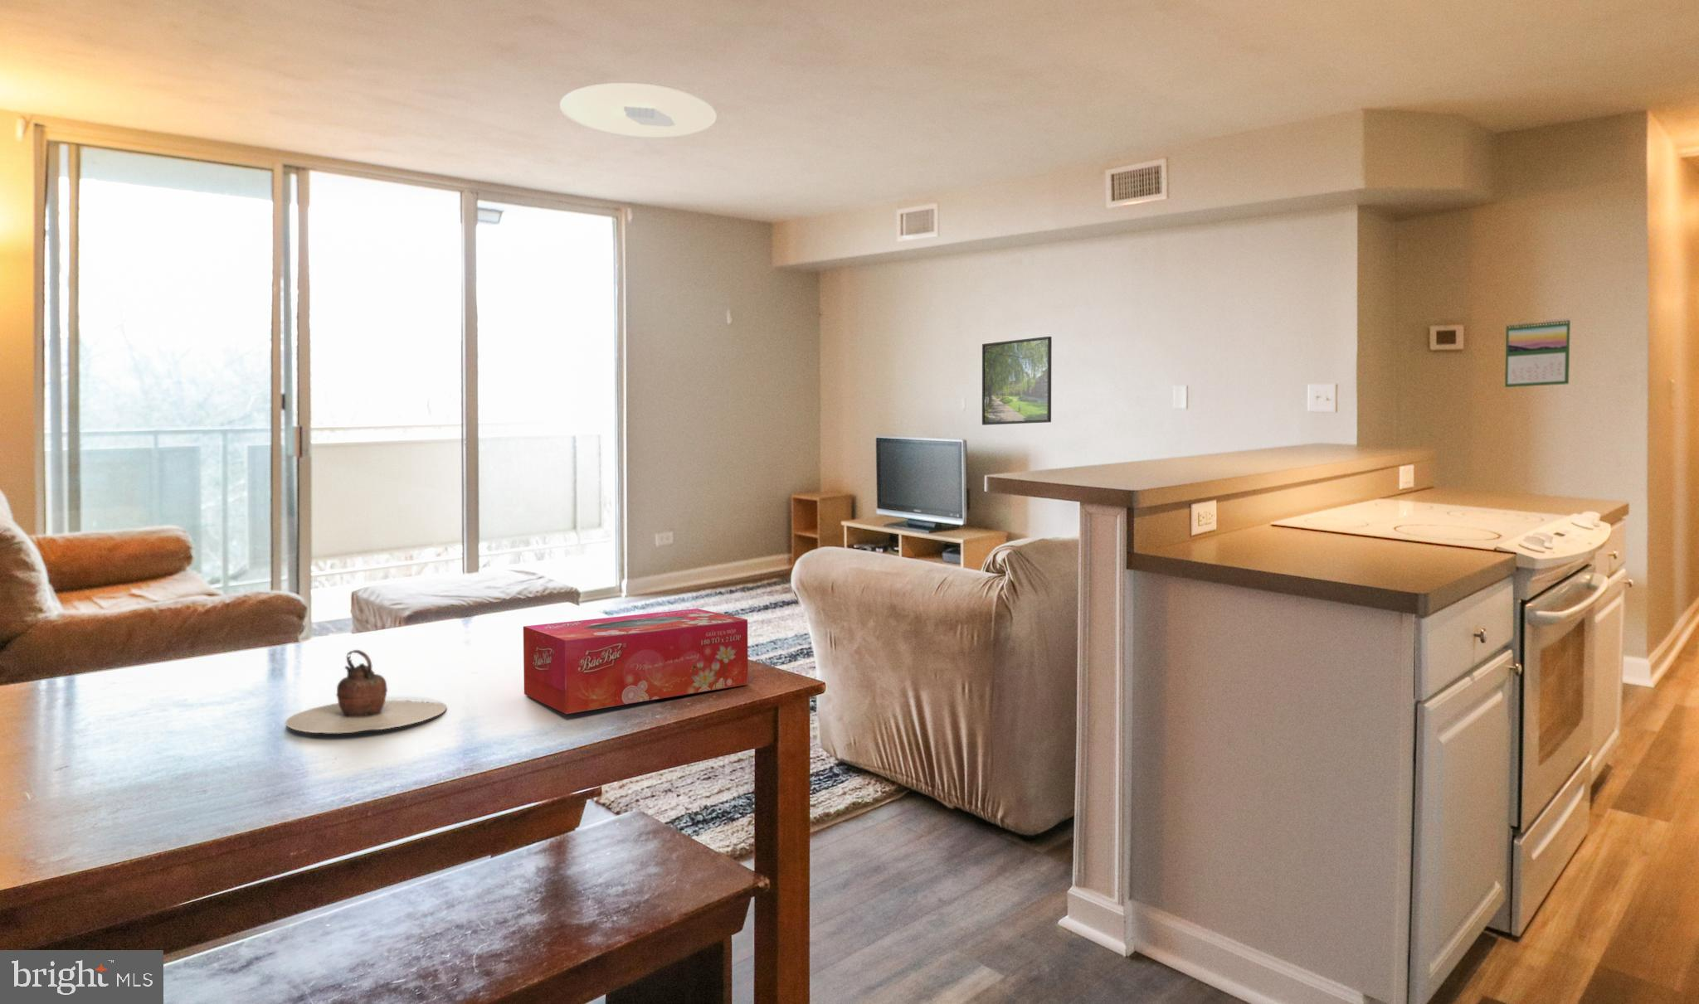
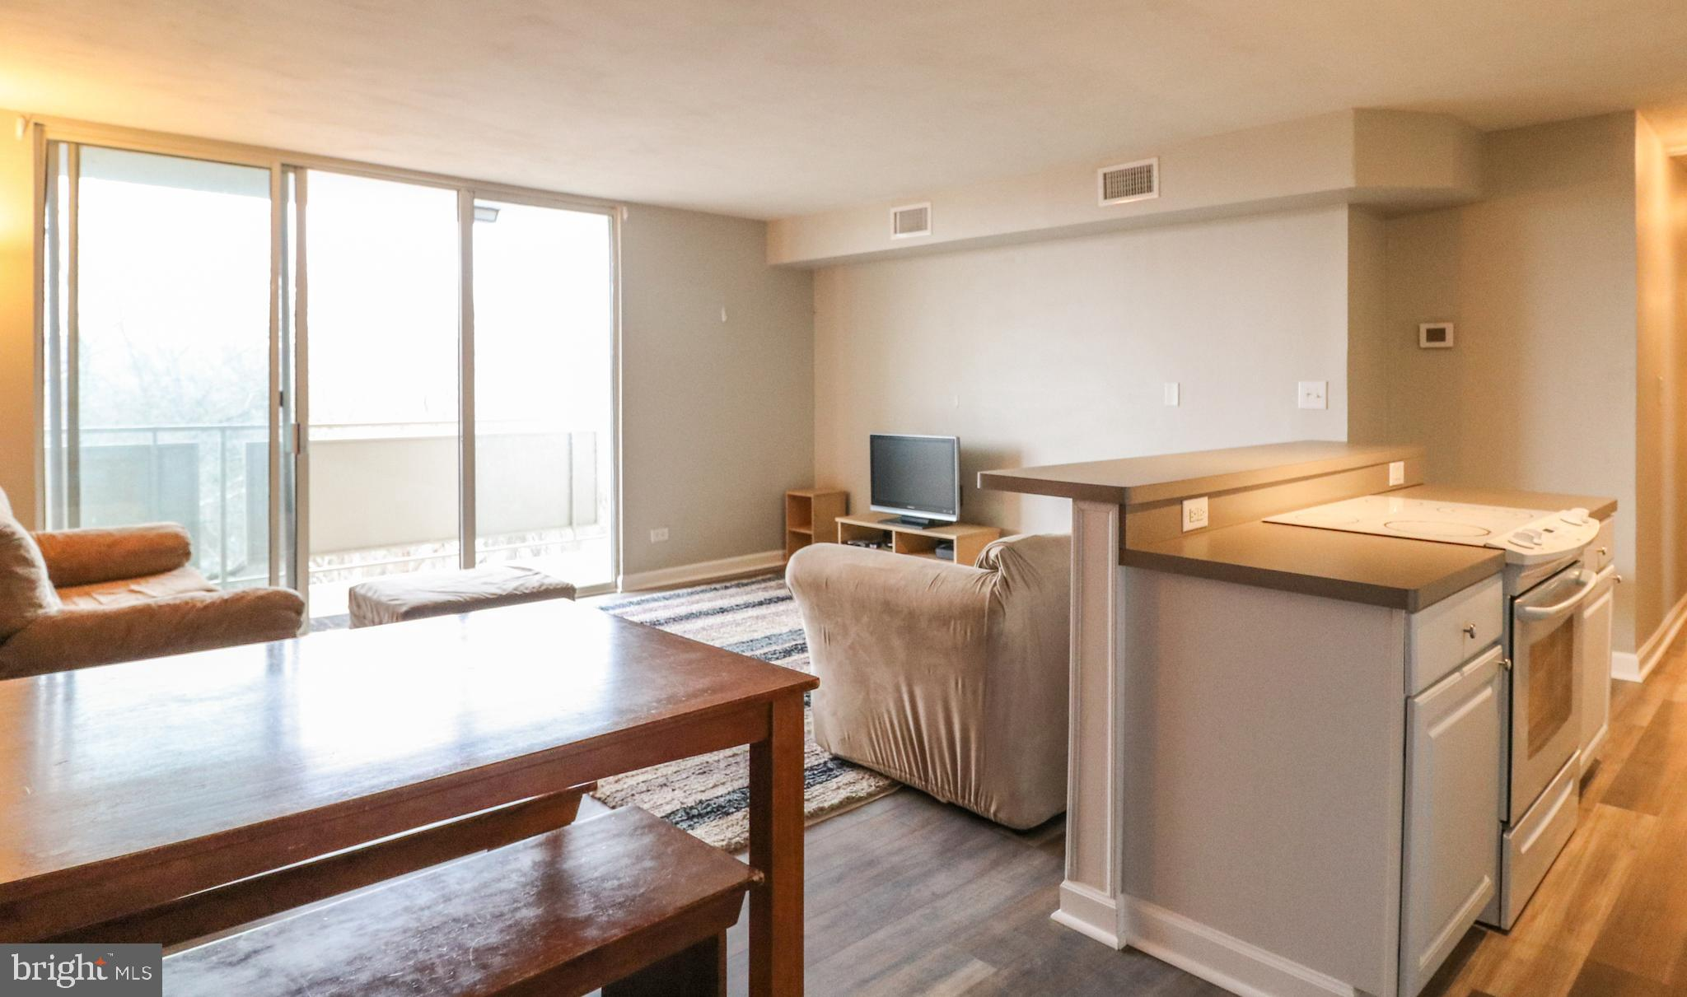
- calendar (1536, 353)
- teapot (367, 682)
- tissue box (638, 656)
- ceiling light (638, 104)
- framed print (1015, 381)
